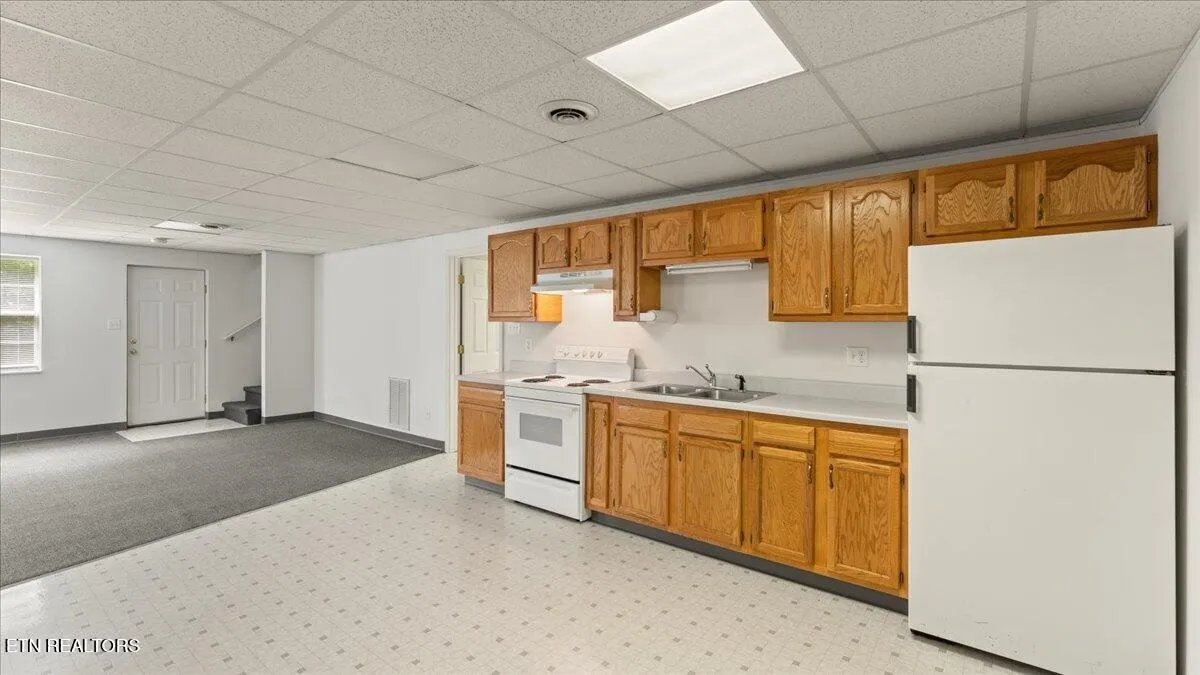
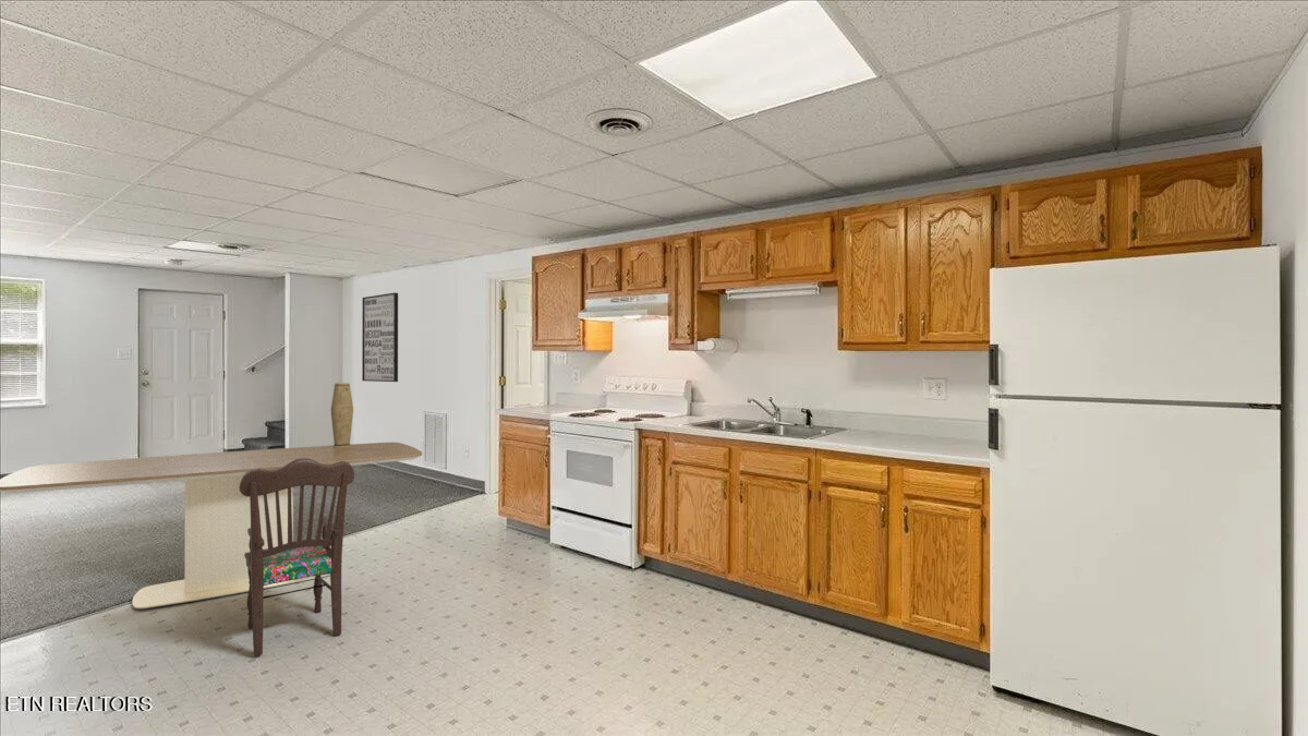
+ vase (341, 414)
+ dining table (241, 520)
+ wall art (379, 338)
+ dining chair (292, 542)
